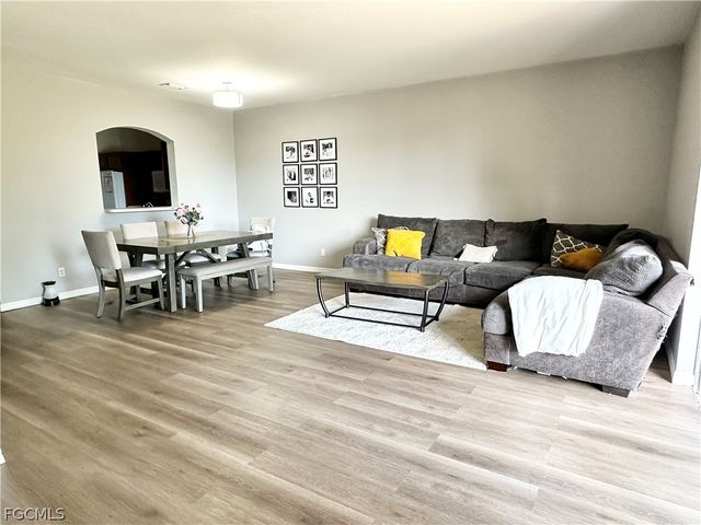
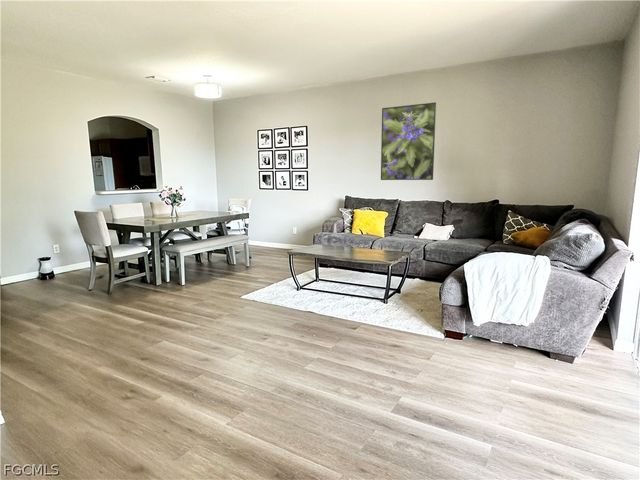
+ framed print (407, 143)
